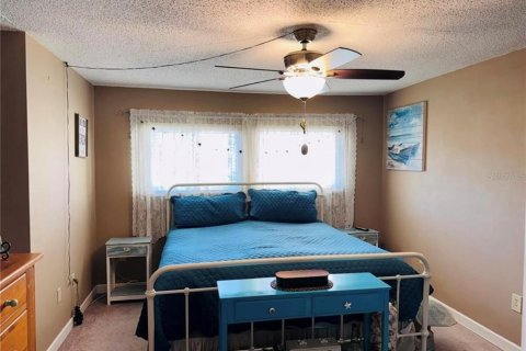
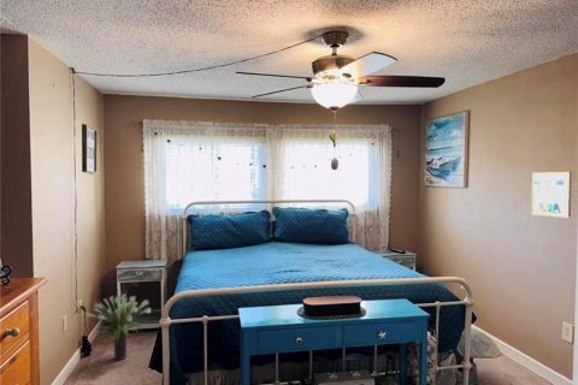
+ wall art (550, 194)
+ potted plant (119, 325)
